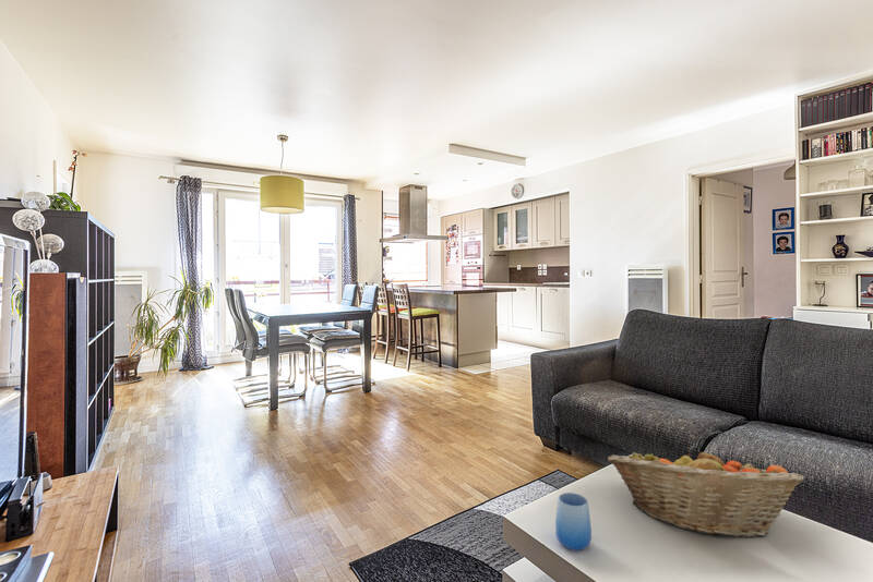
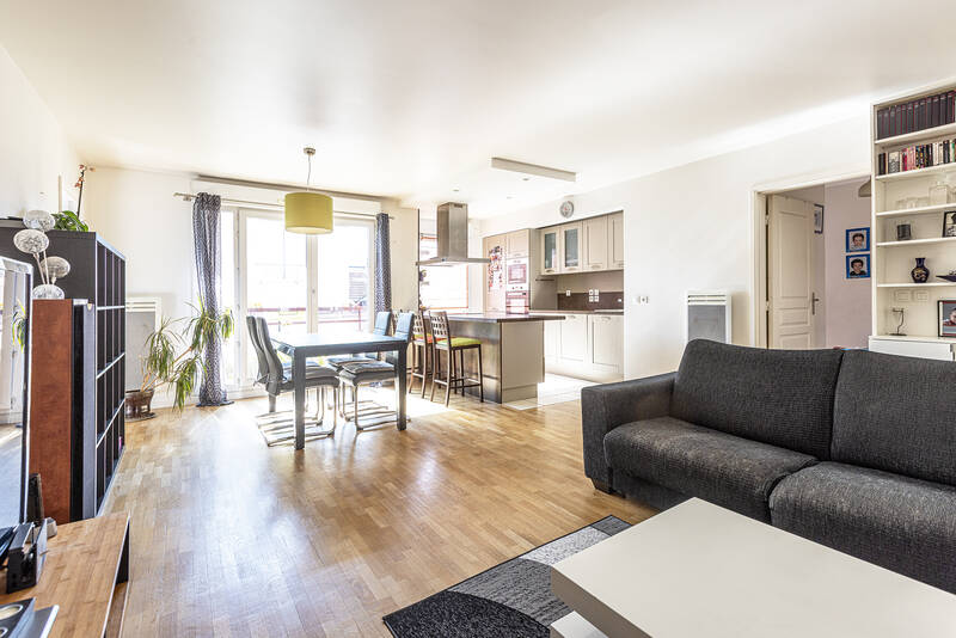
- fruit basket (697, 480)
- cup (573, 521)
